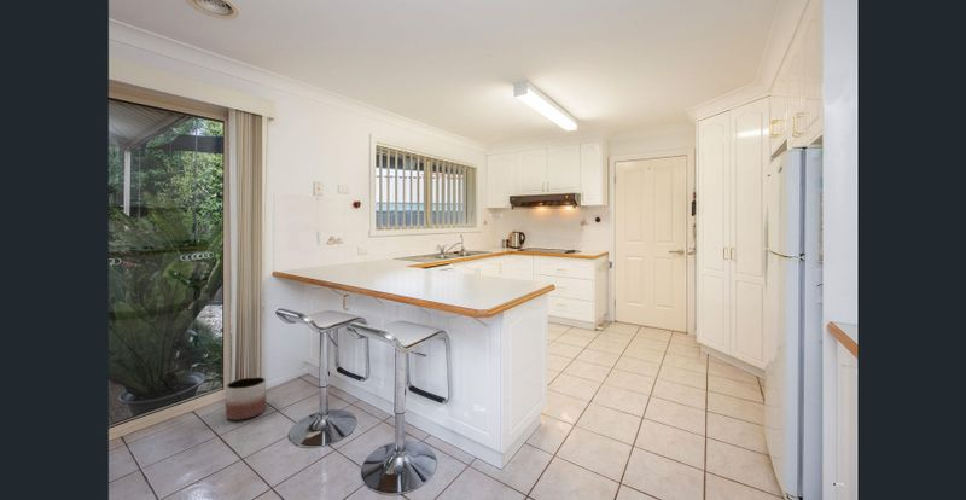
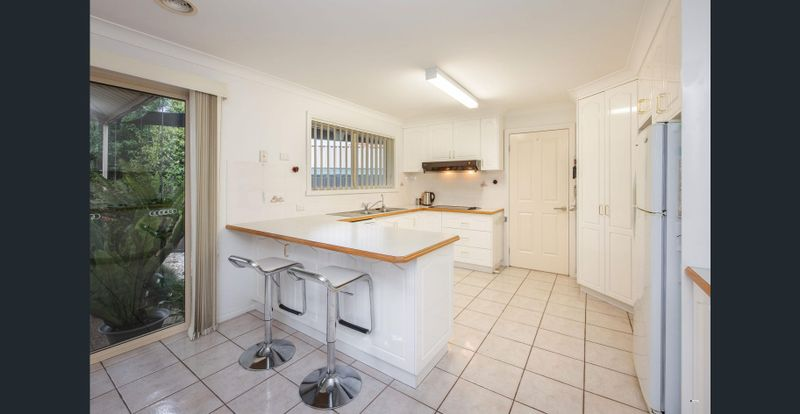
- planter (246, 397)
